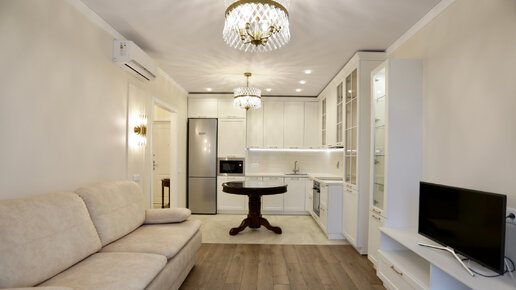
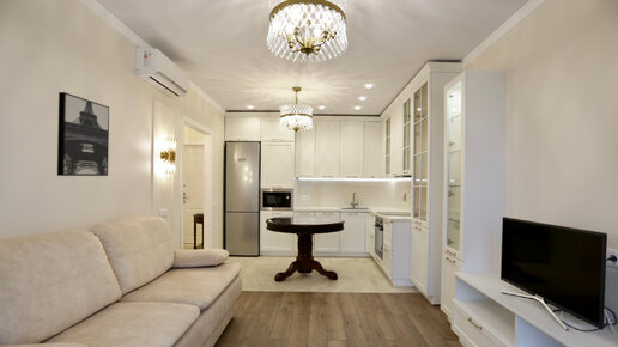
+ wall art (85, 138)
